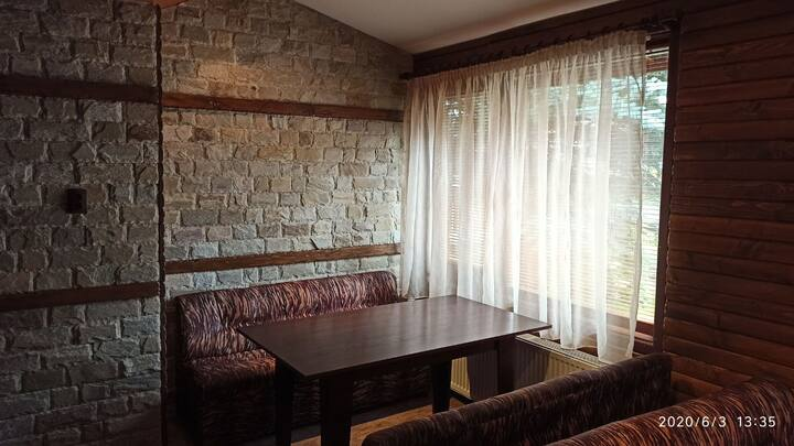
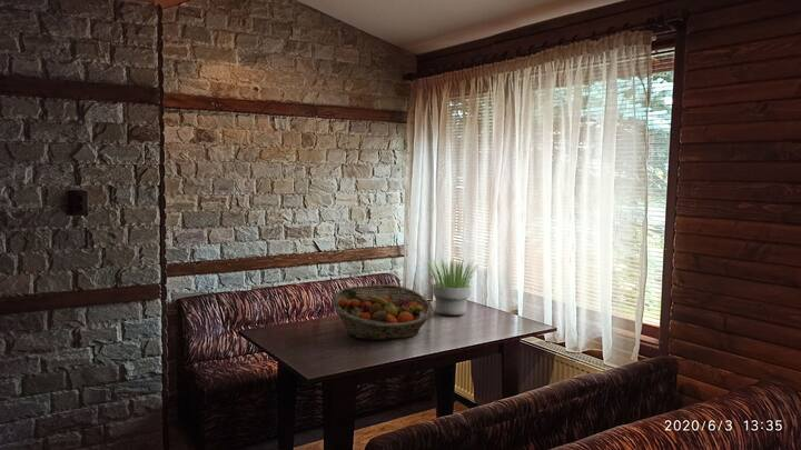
+ fruit basket (382, 311)
+ potted plant (452, 287)
